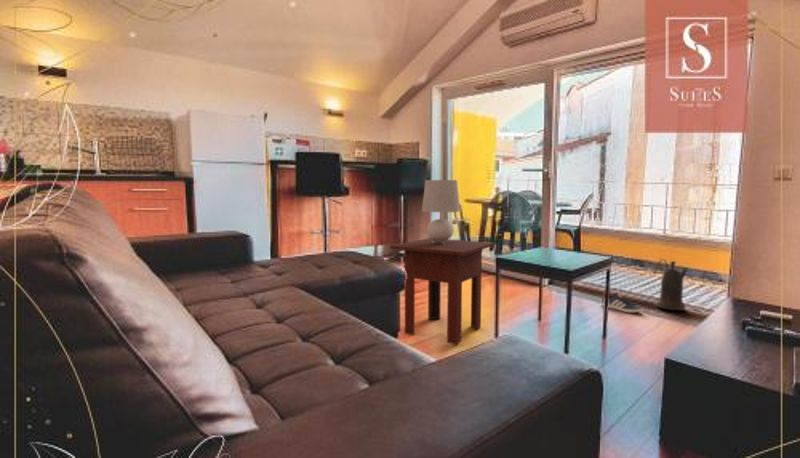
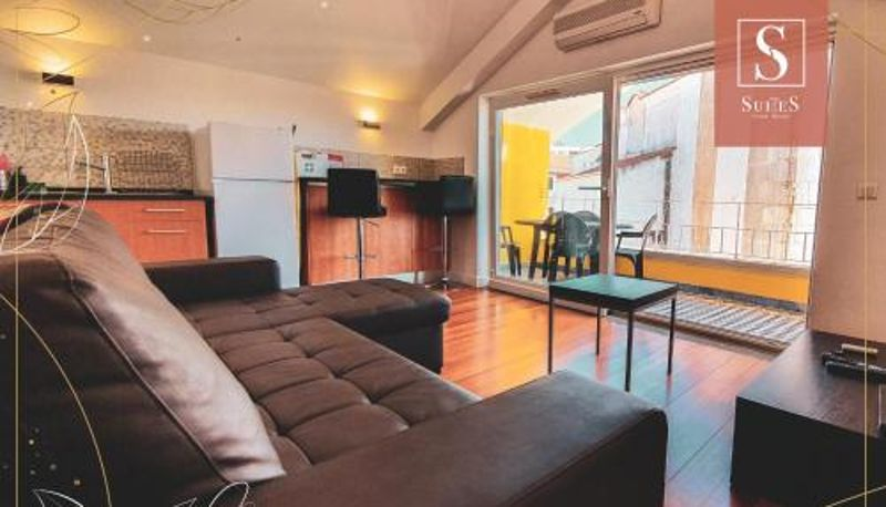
- table lamp (441, 211)
- sneaker (621, 301)
- side table (440, 287)
- watering can (668, 283)
